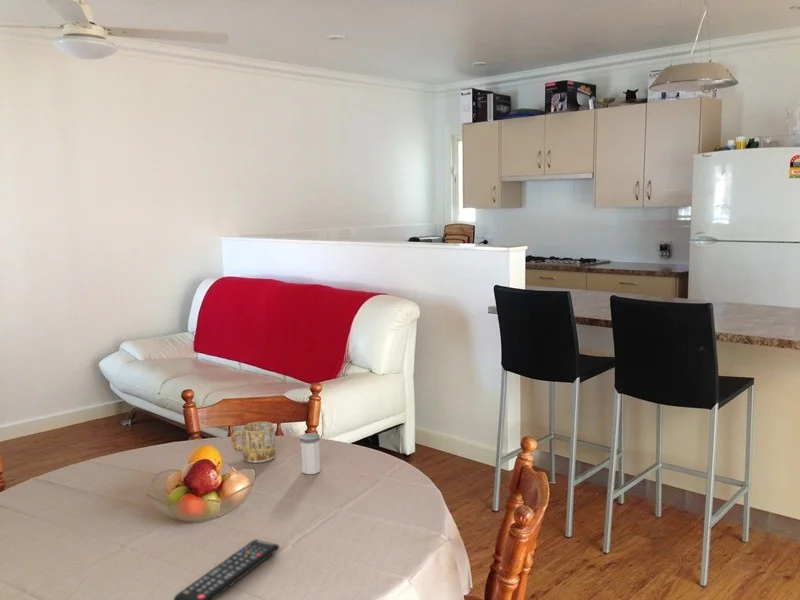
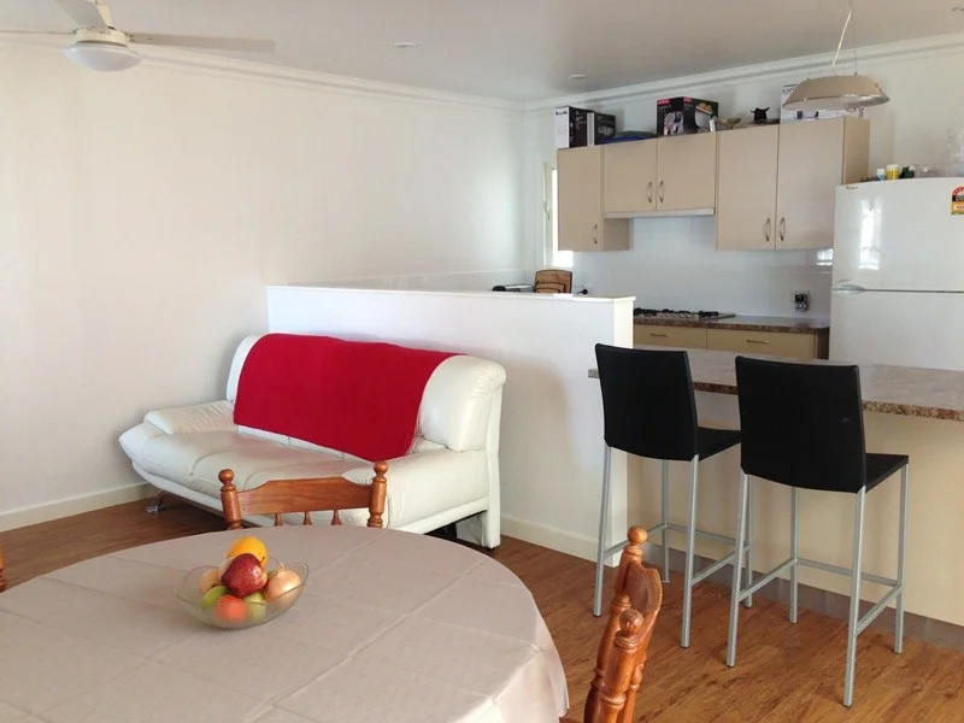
- salt shaker (310, 453)
- remote control (230, 573)
- mug (252, 441)
